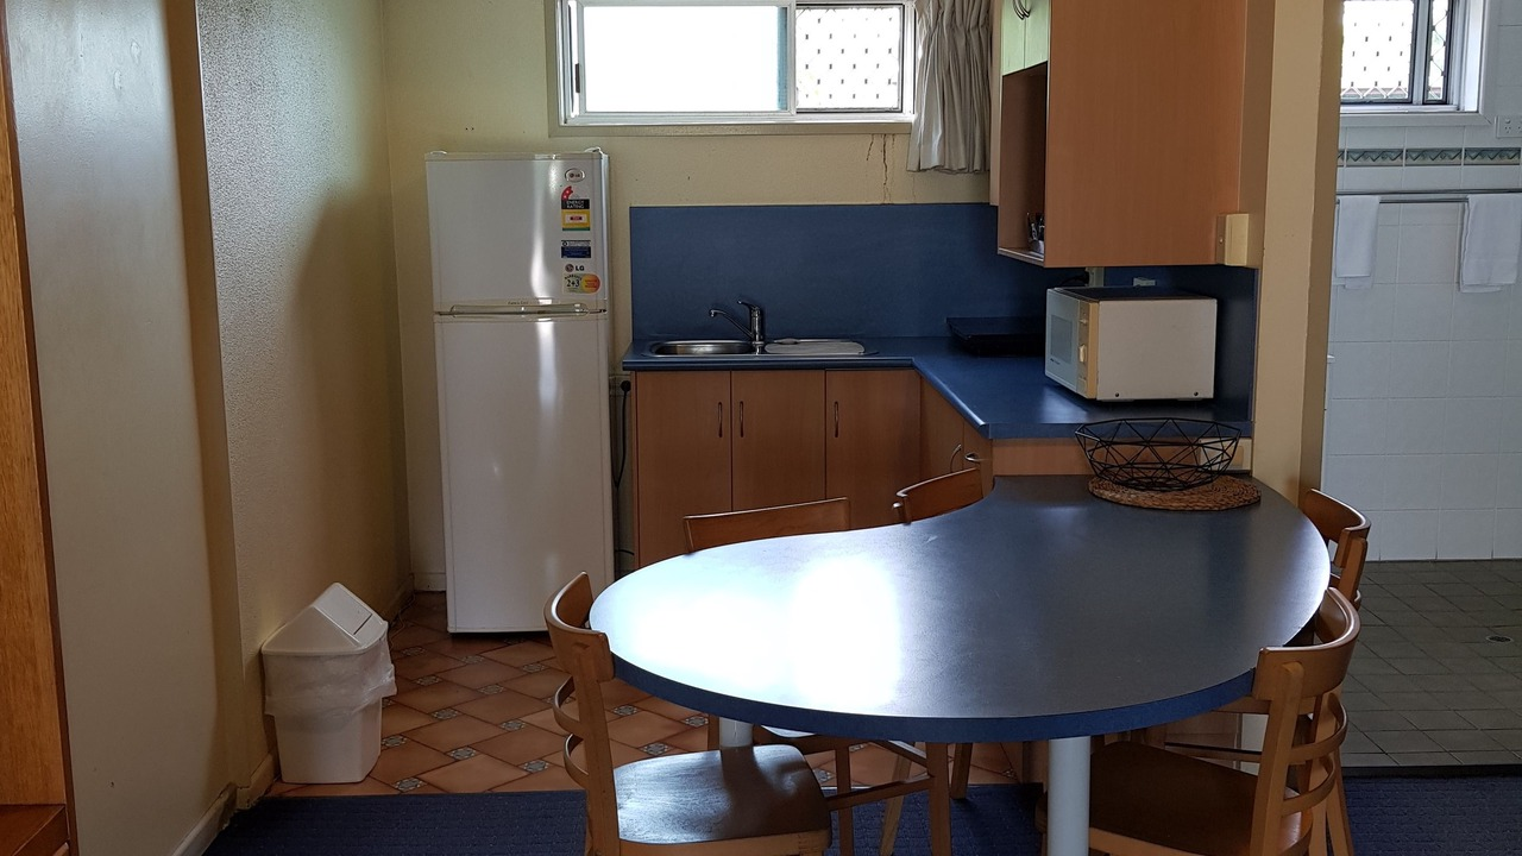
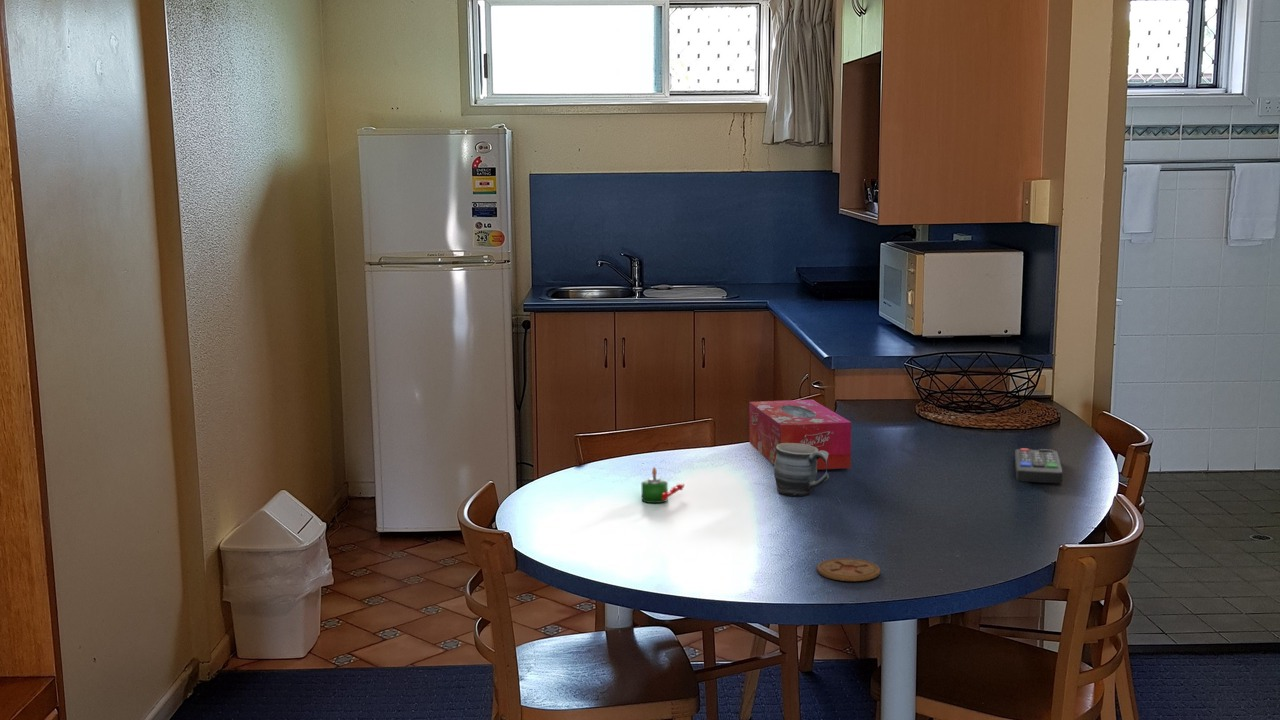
+ candle (664, 484)
+ tissue box (797, 433)
+ remote control (1037, 464)
+ mug (803, 470)
+ coaster (848, 569)
